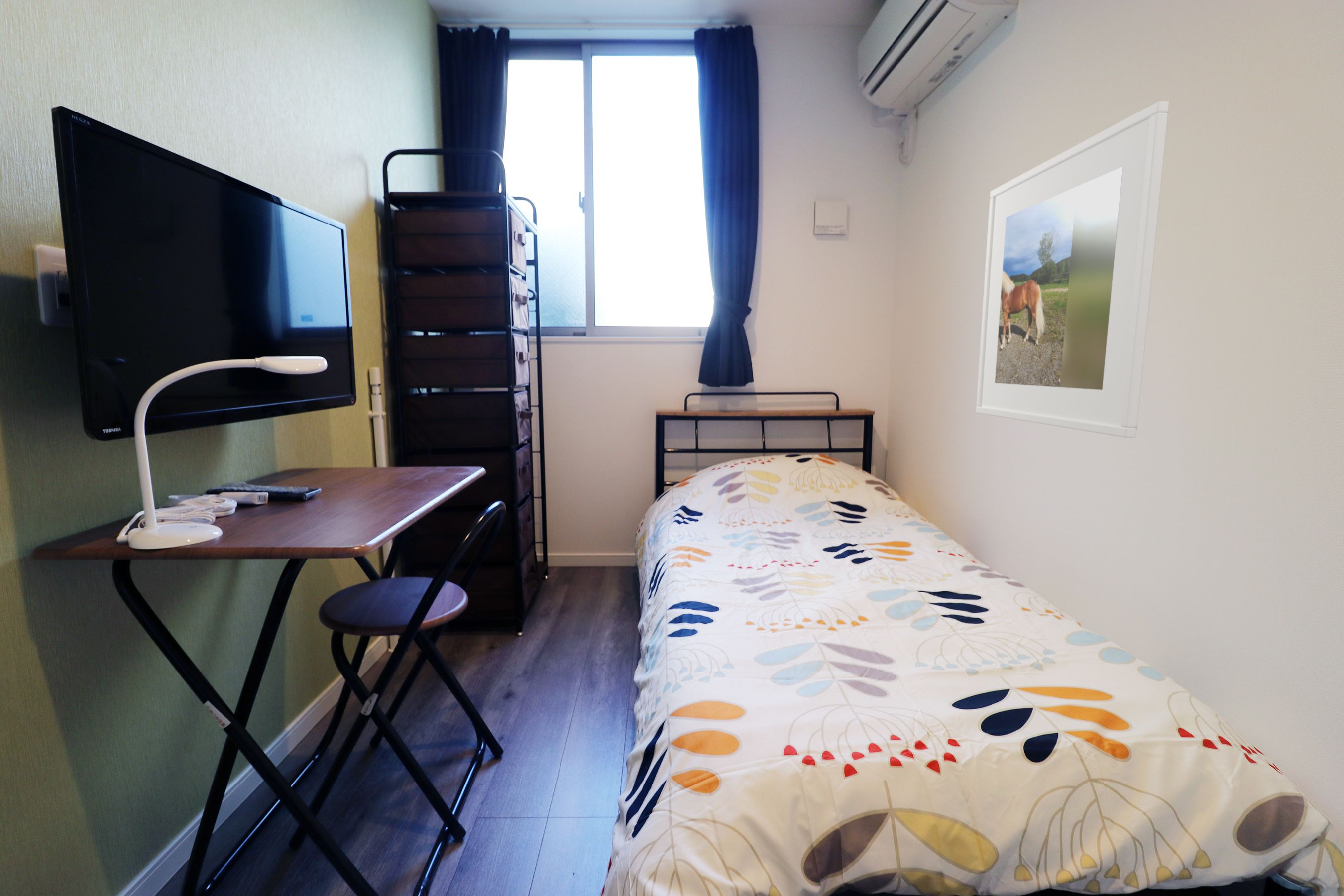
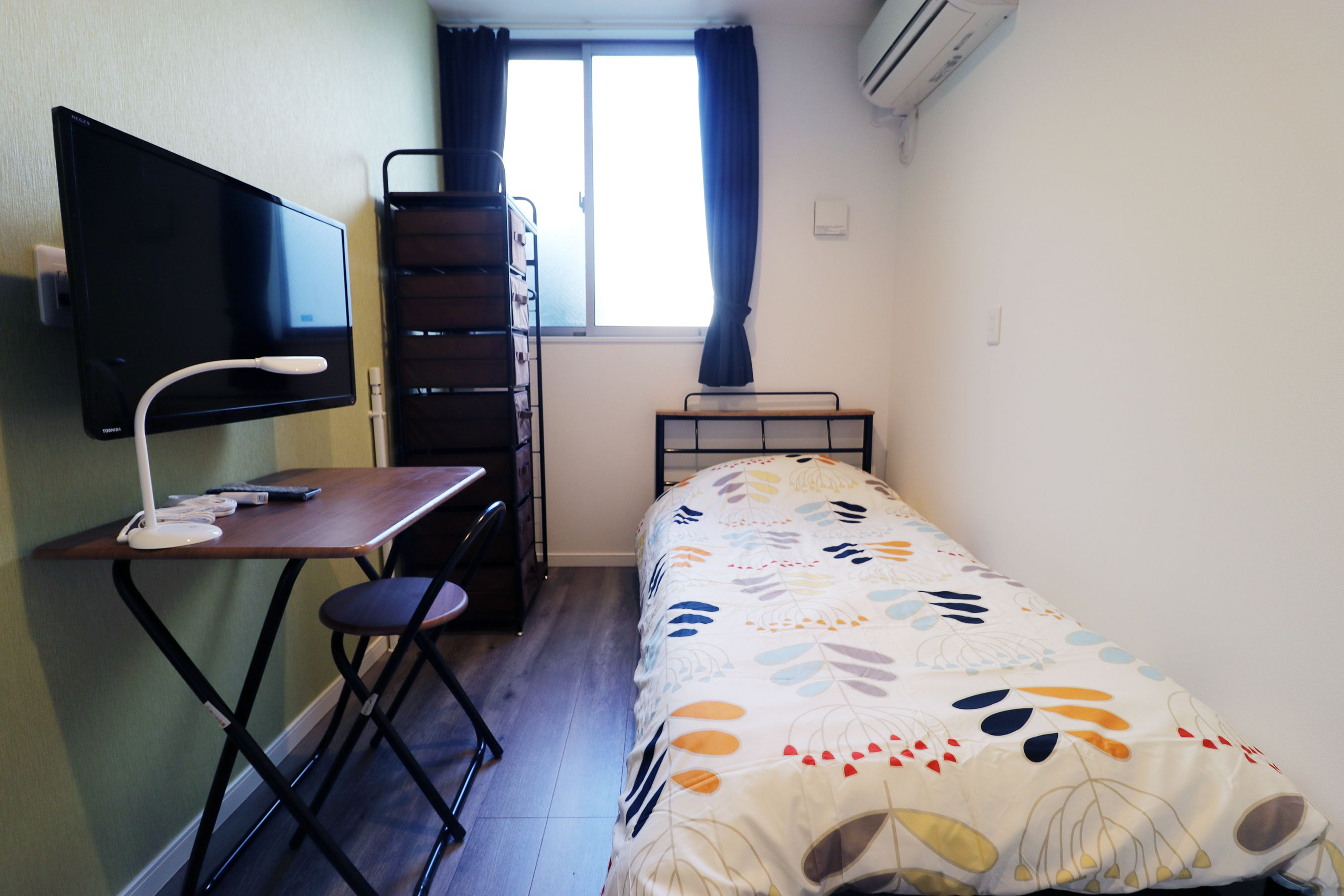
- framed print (1050, 293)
